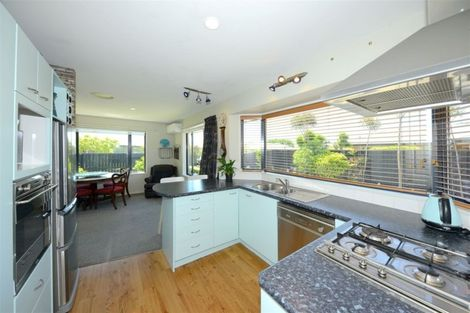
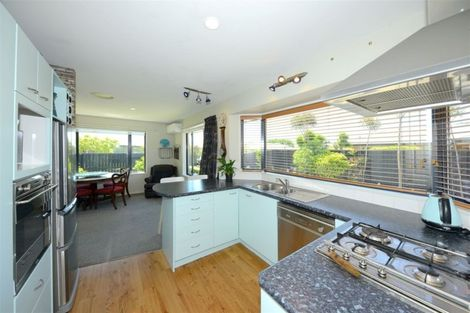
+ banana (342, 261)
